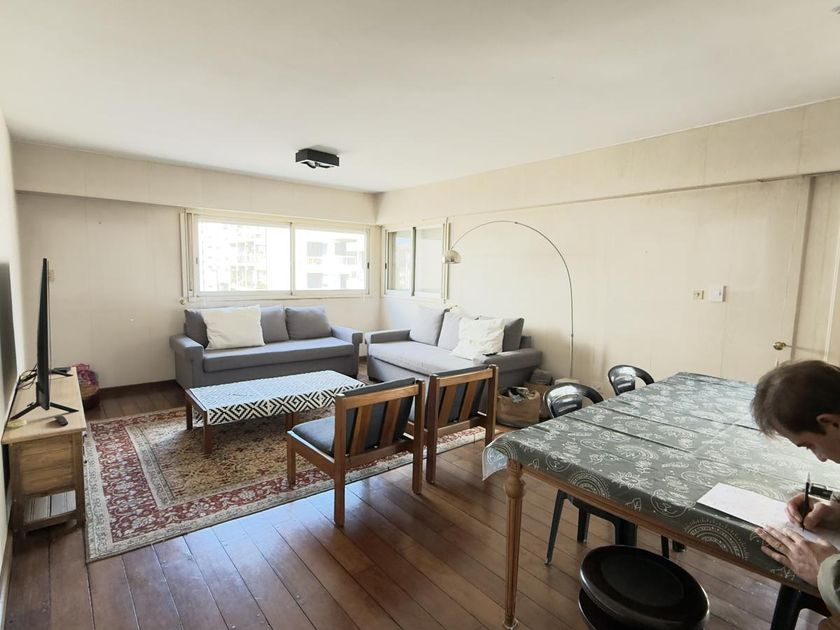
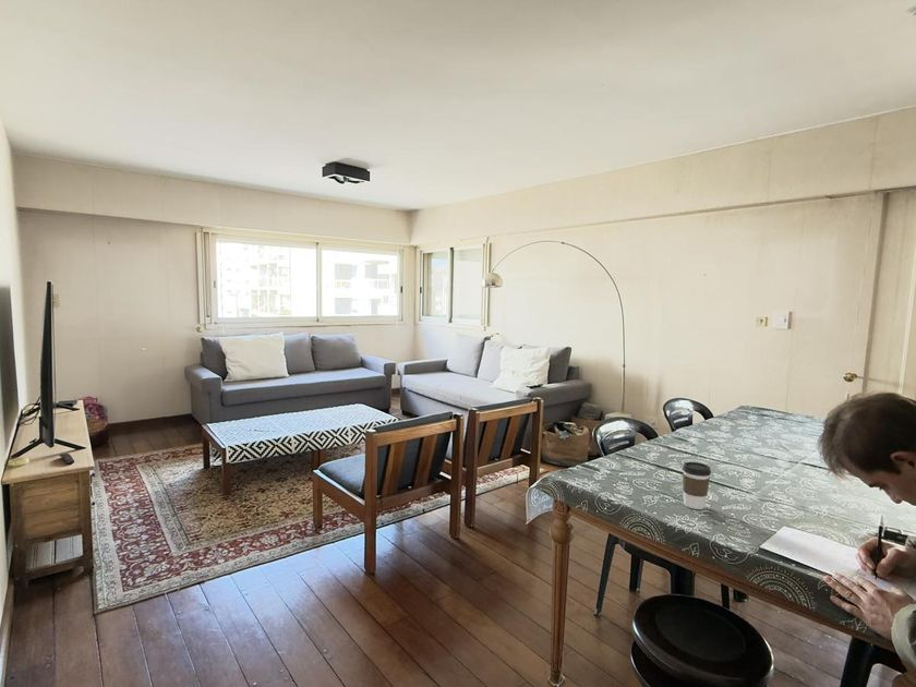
+ coffee cup (695, 485)
